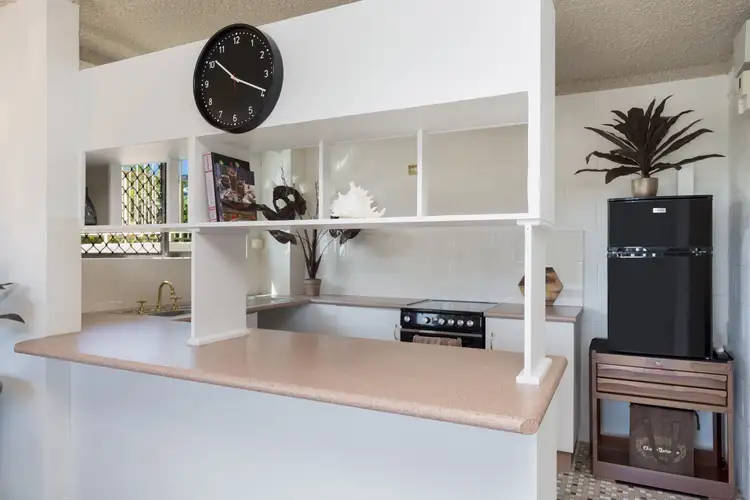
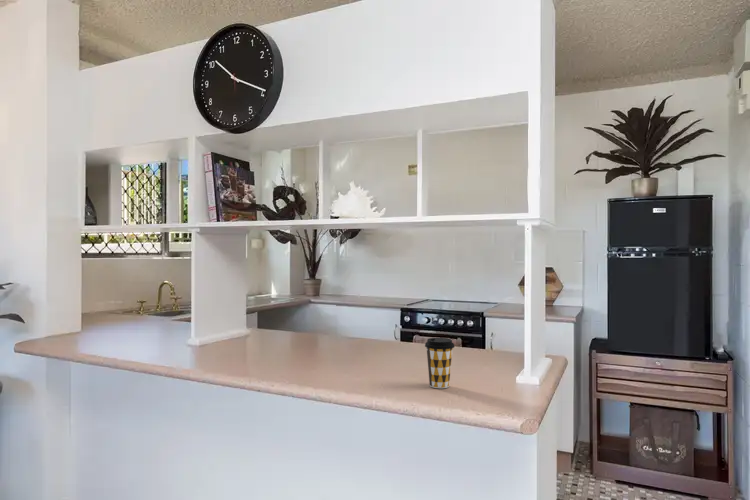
+ coffee cup (439, 362)
